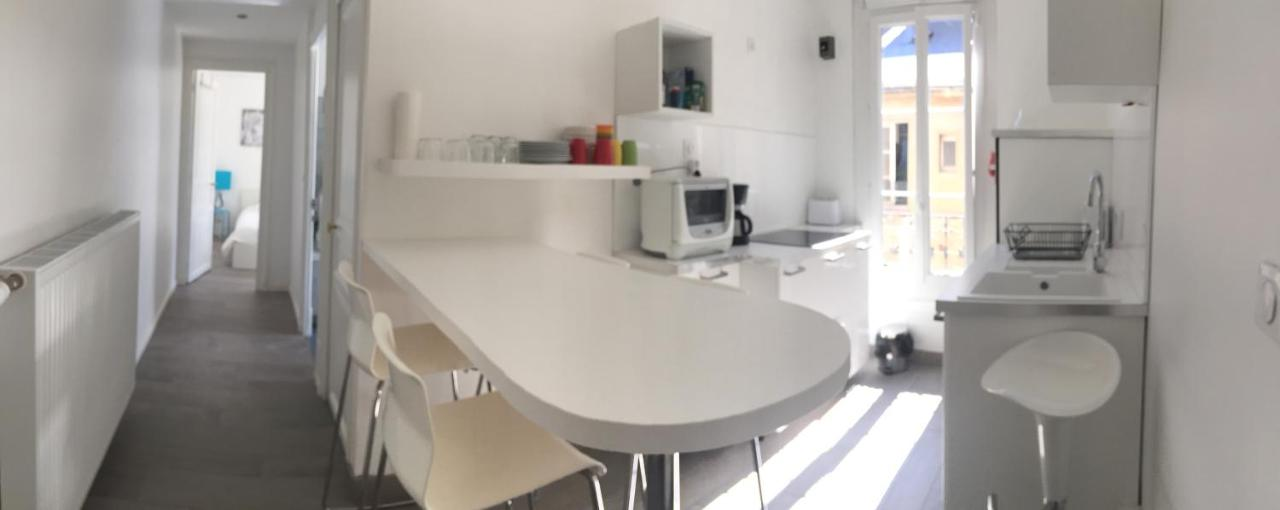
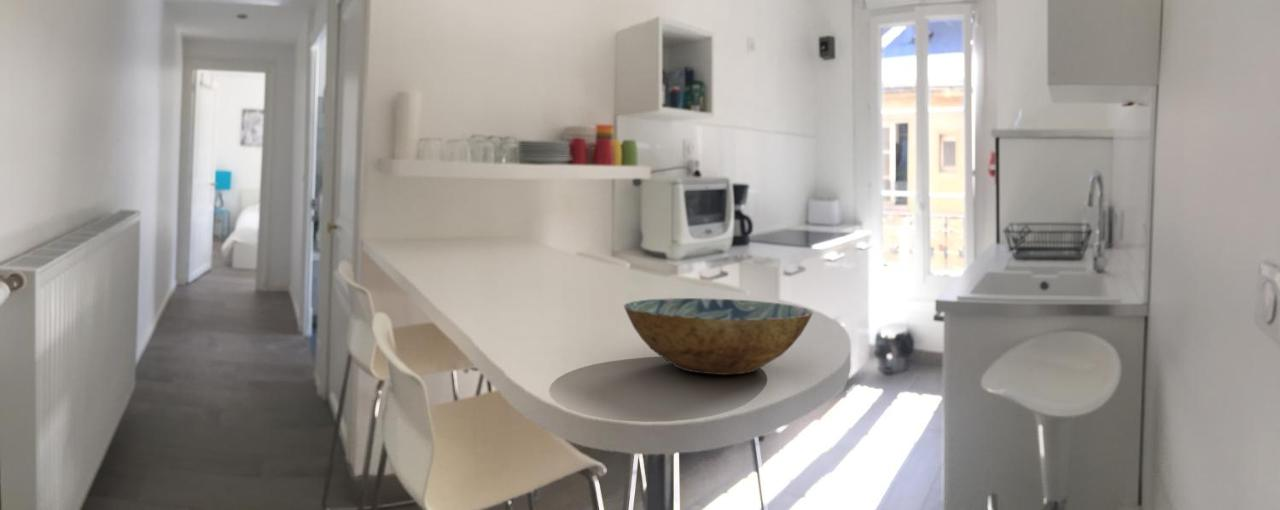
+ bowl (716, 336)
